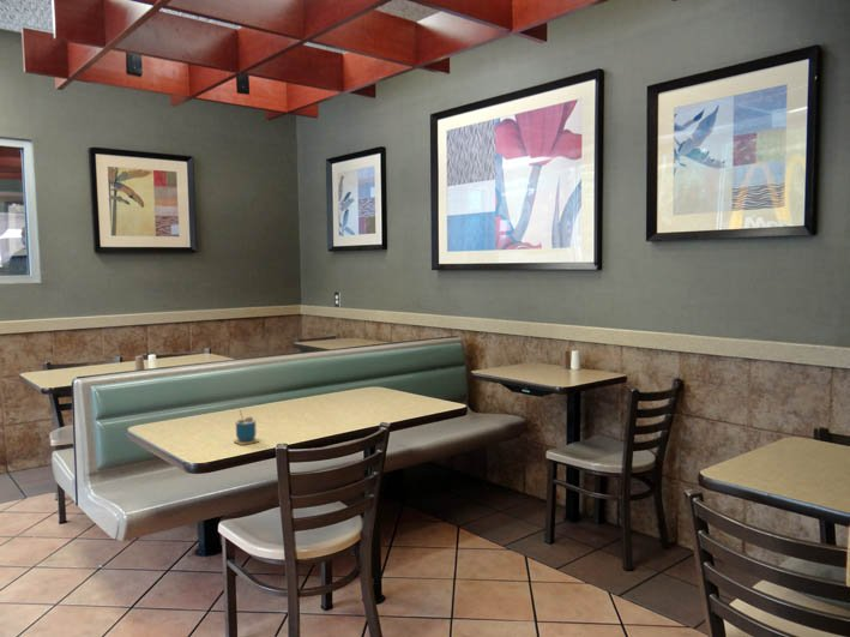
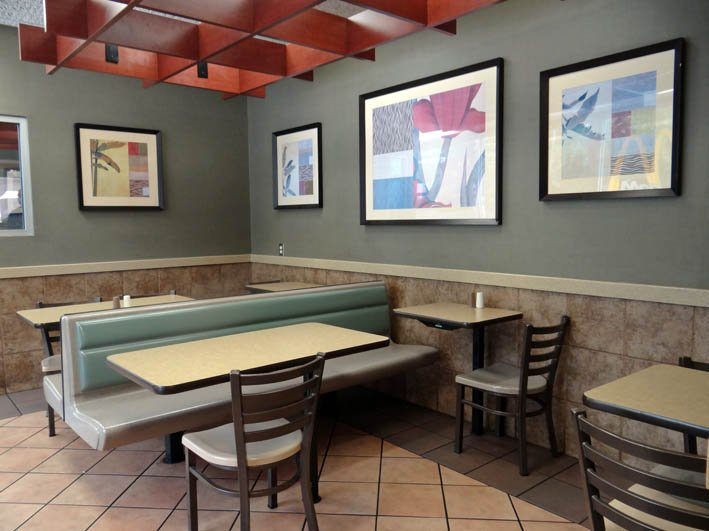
- cup (246, 425)
